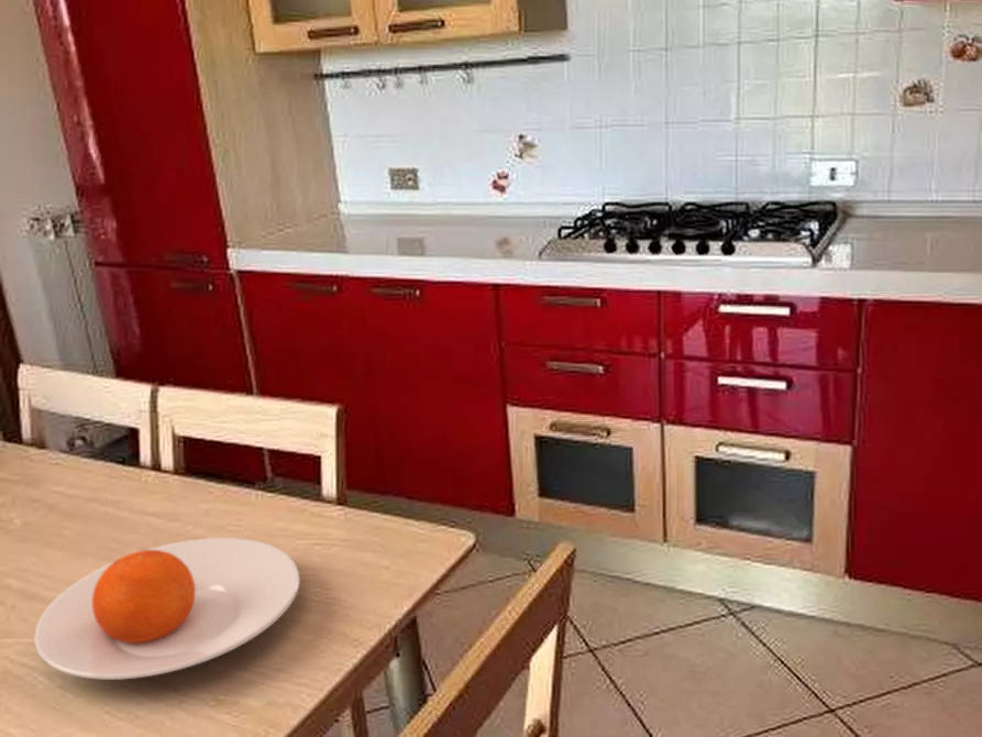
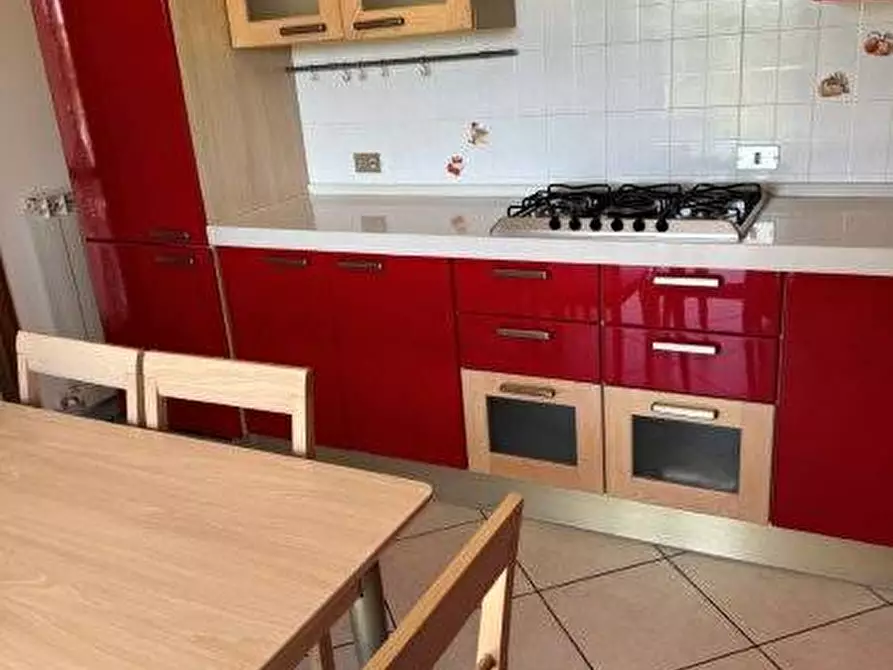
- plate (169, 591)
